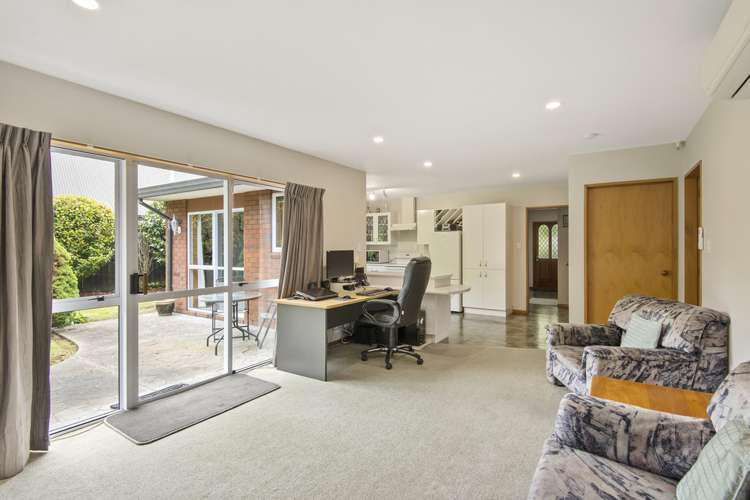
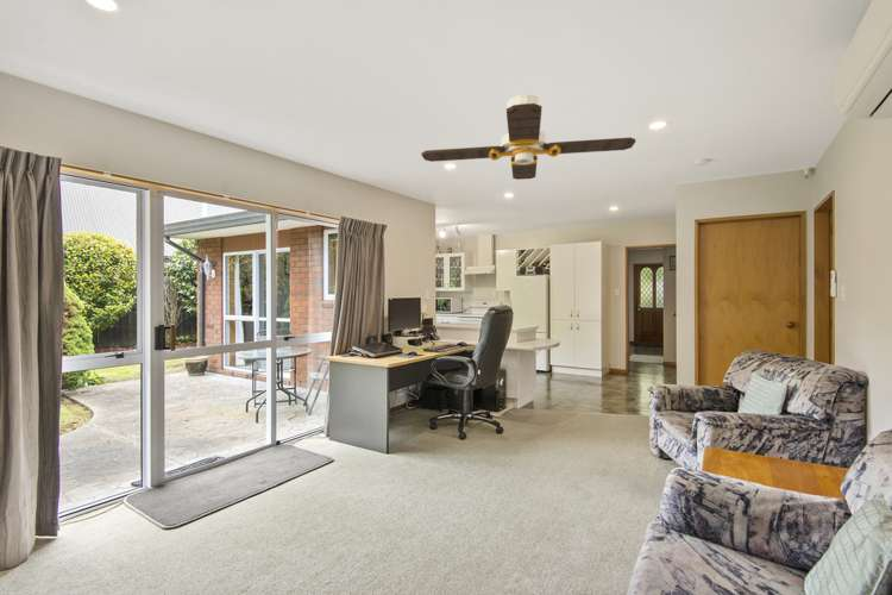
+ ceiling fan (523, 131)
